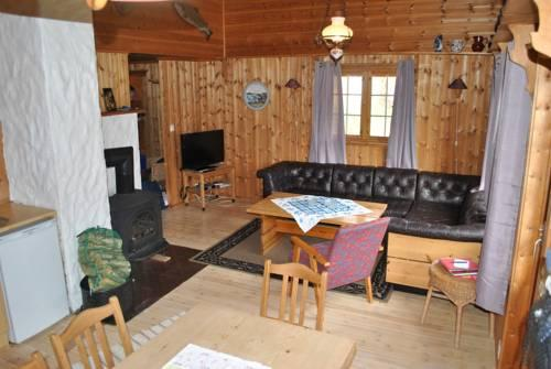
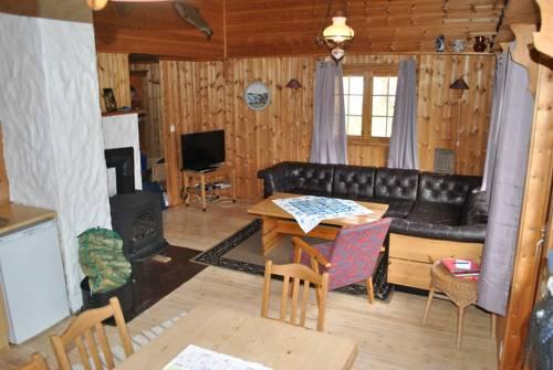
+ calendar (444, 158)
